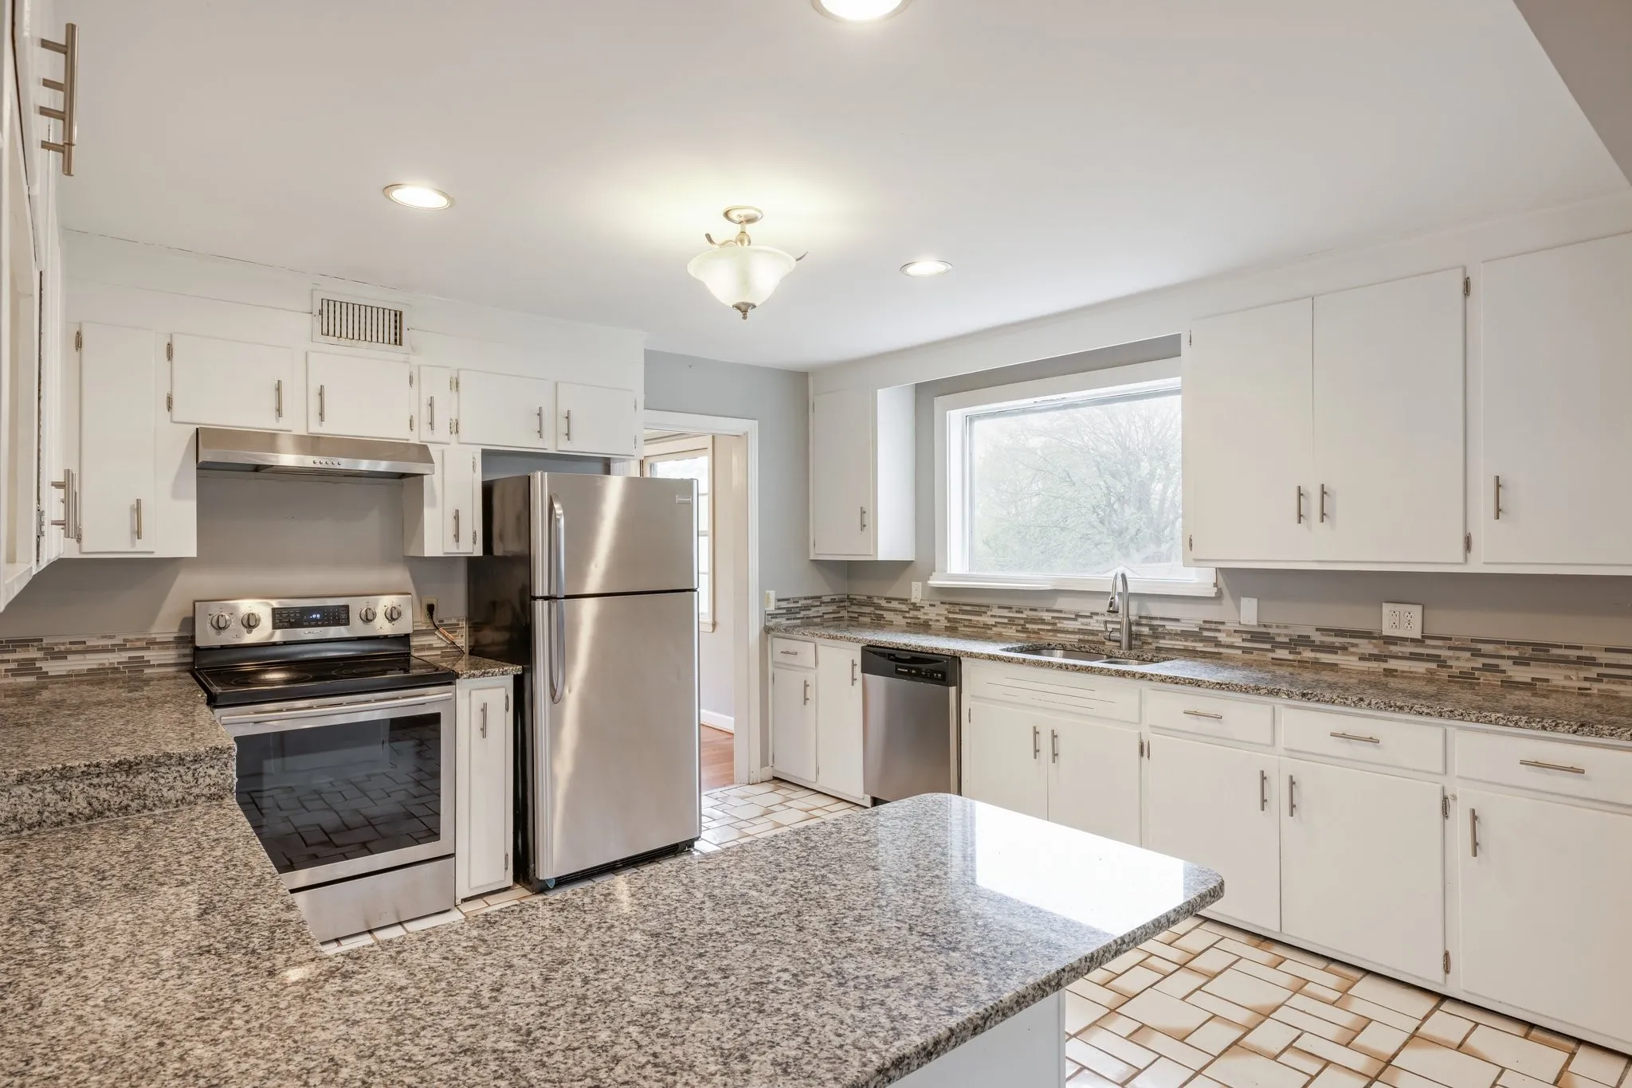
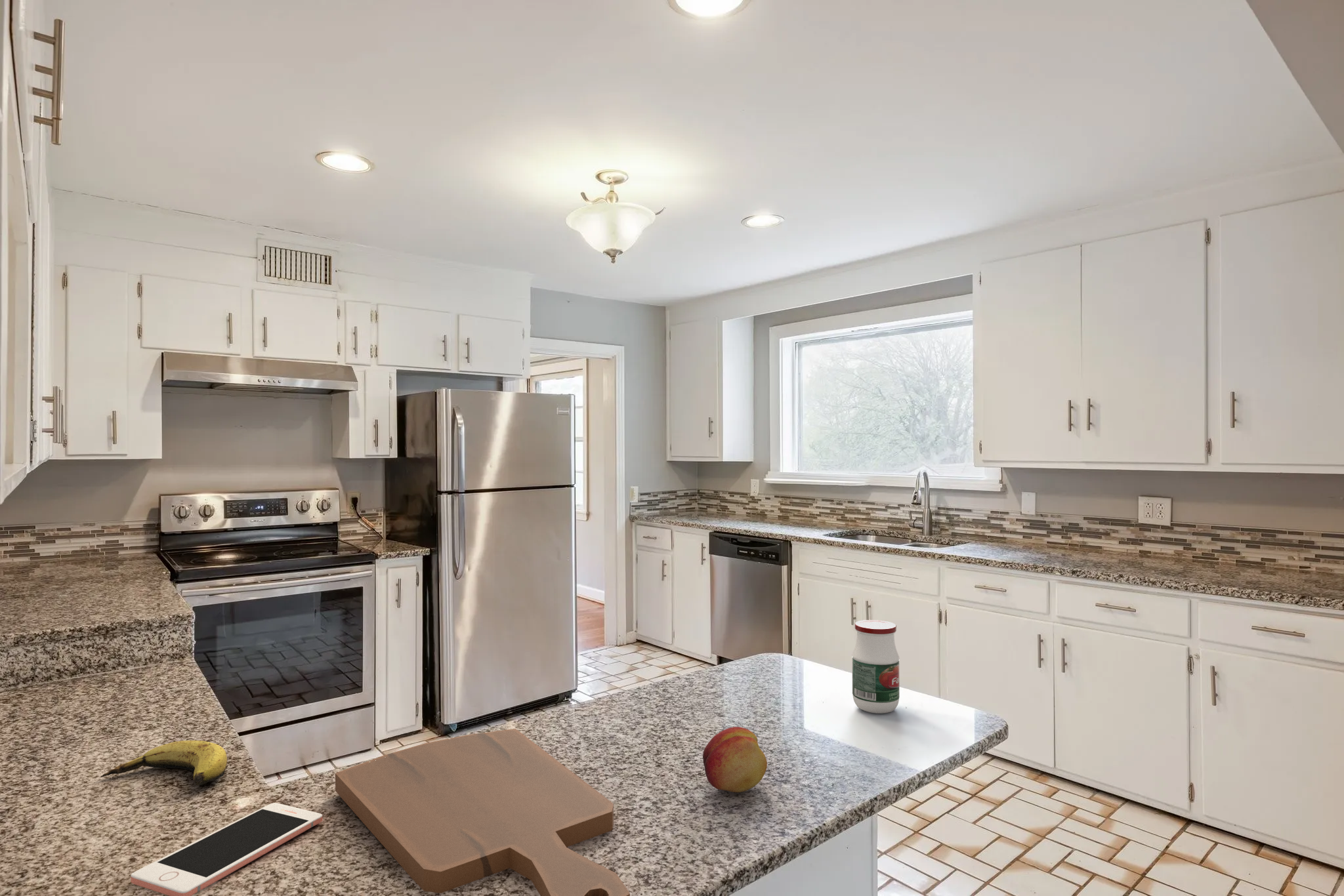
+ jar (875, 666)
+ cutting board (483, 804)
+ banana (177, 760)
+ fruit (734, 758)
+ cell phone (234, 845)
